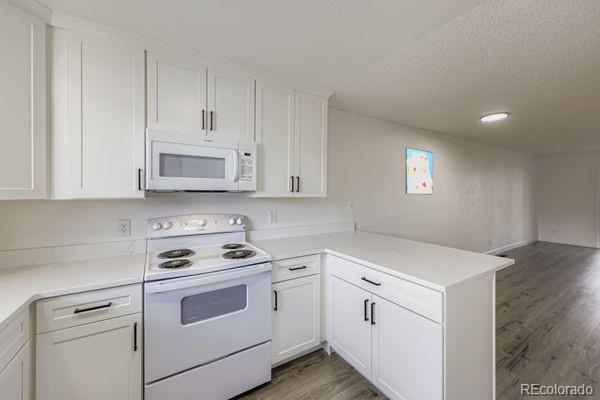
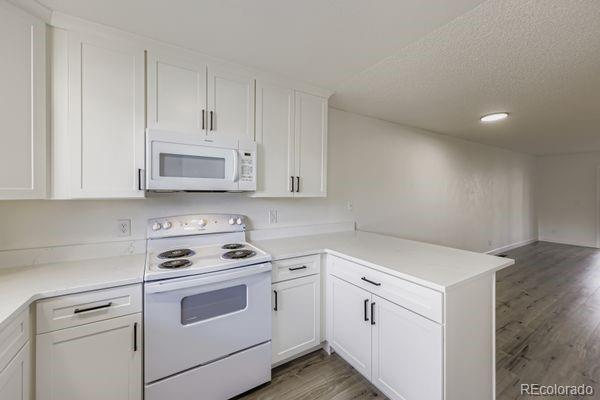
- wall art (419, 172)
